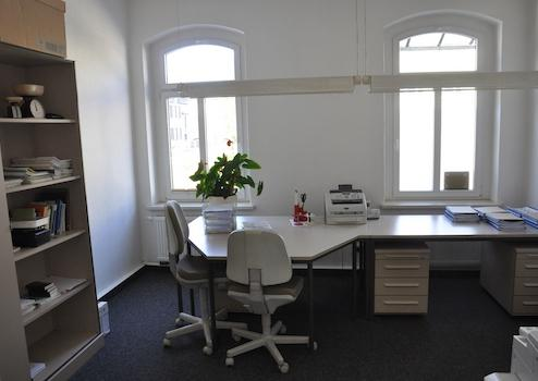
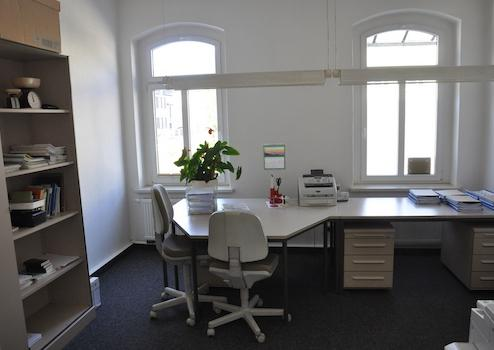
+ calendar (274, 156)
